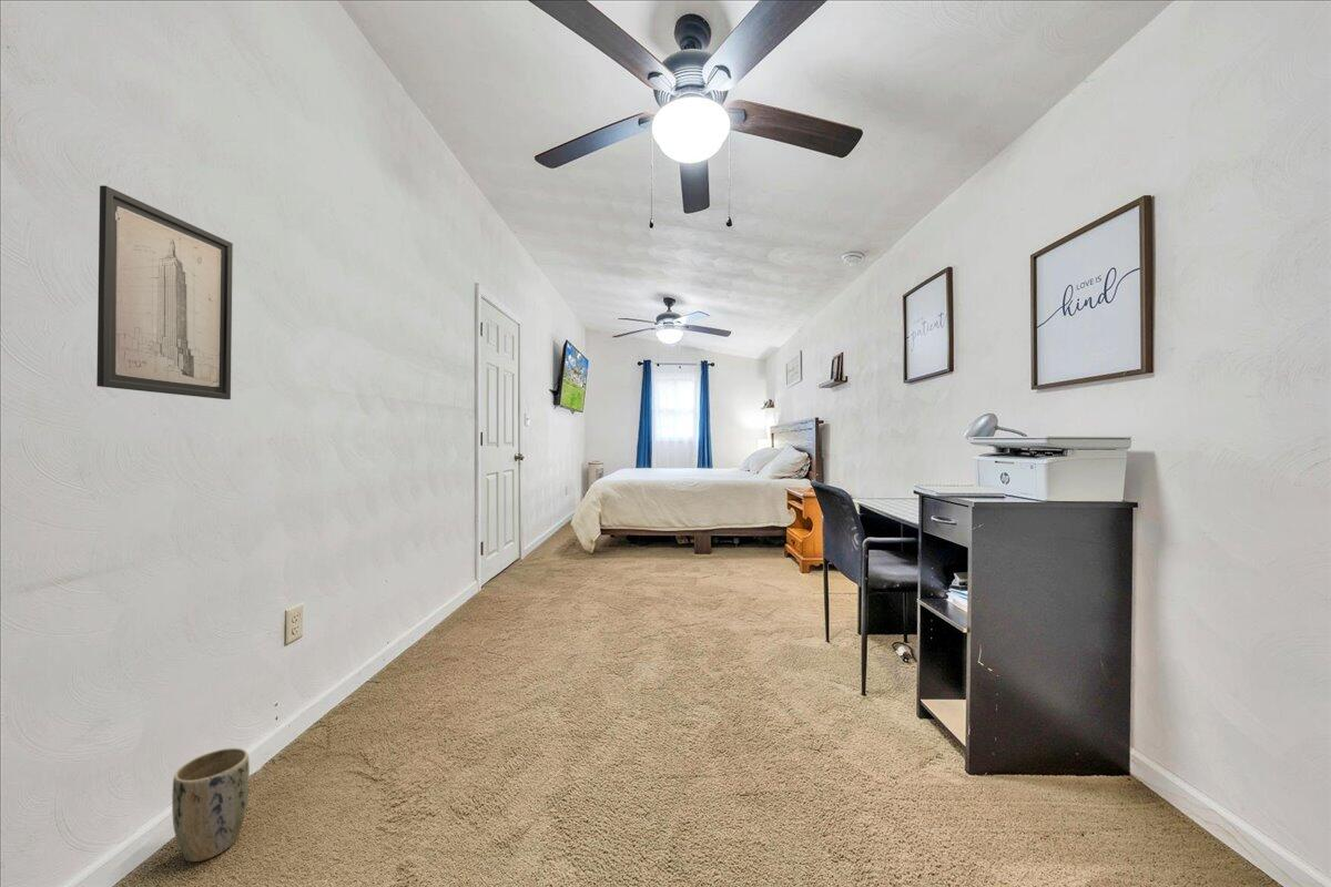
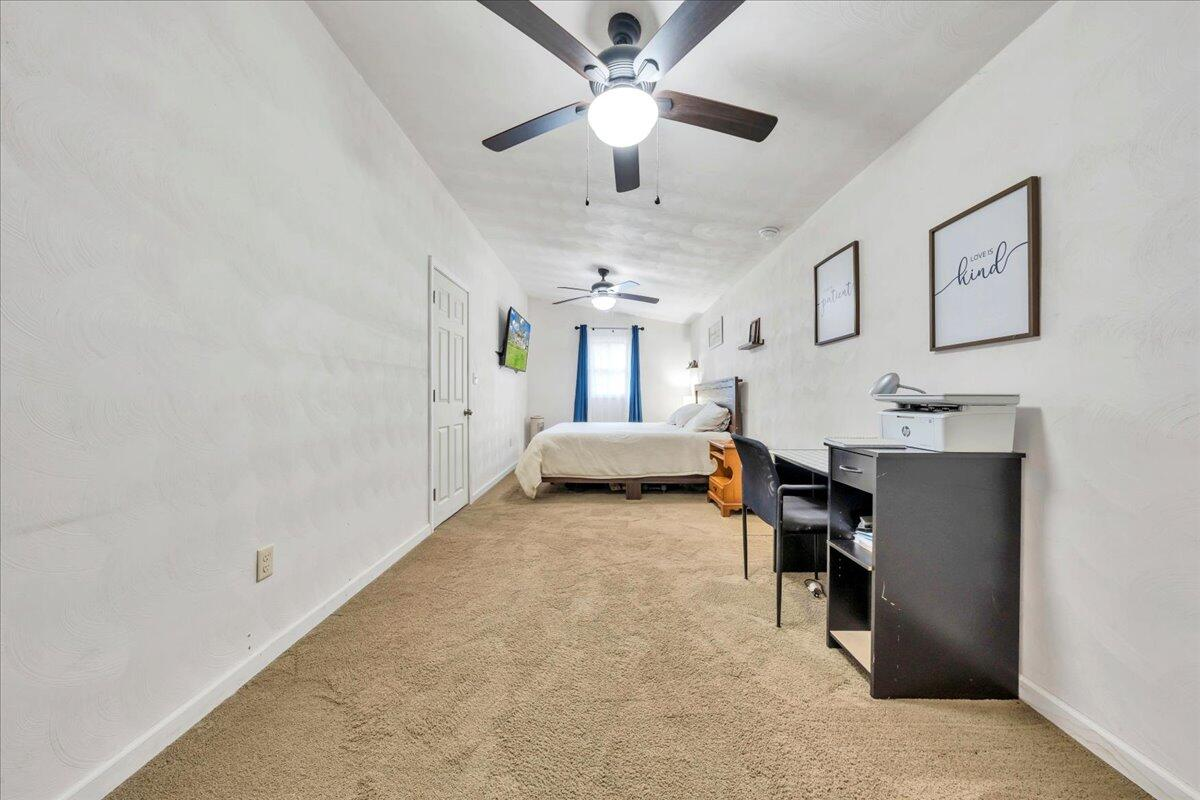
- plant pot (211, 804)
- wall art (173, 305)
